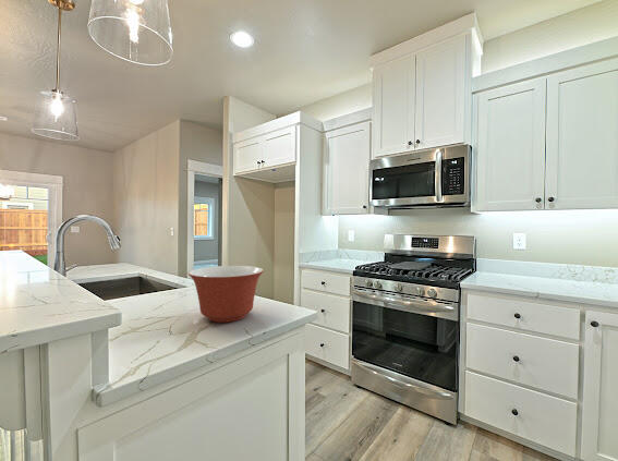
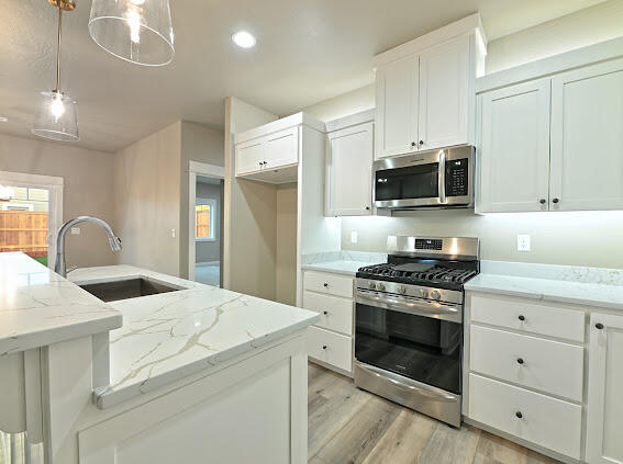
- mixing bowl (227, 293)
